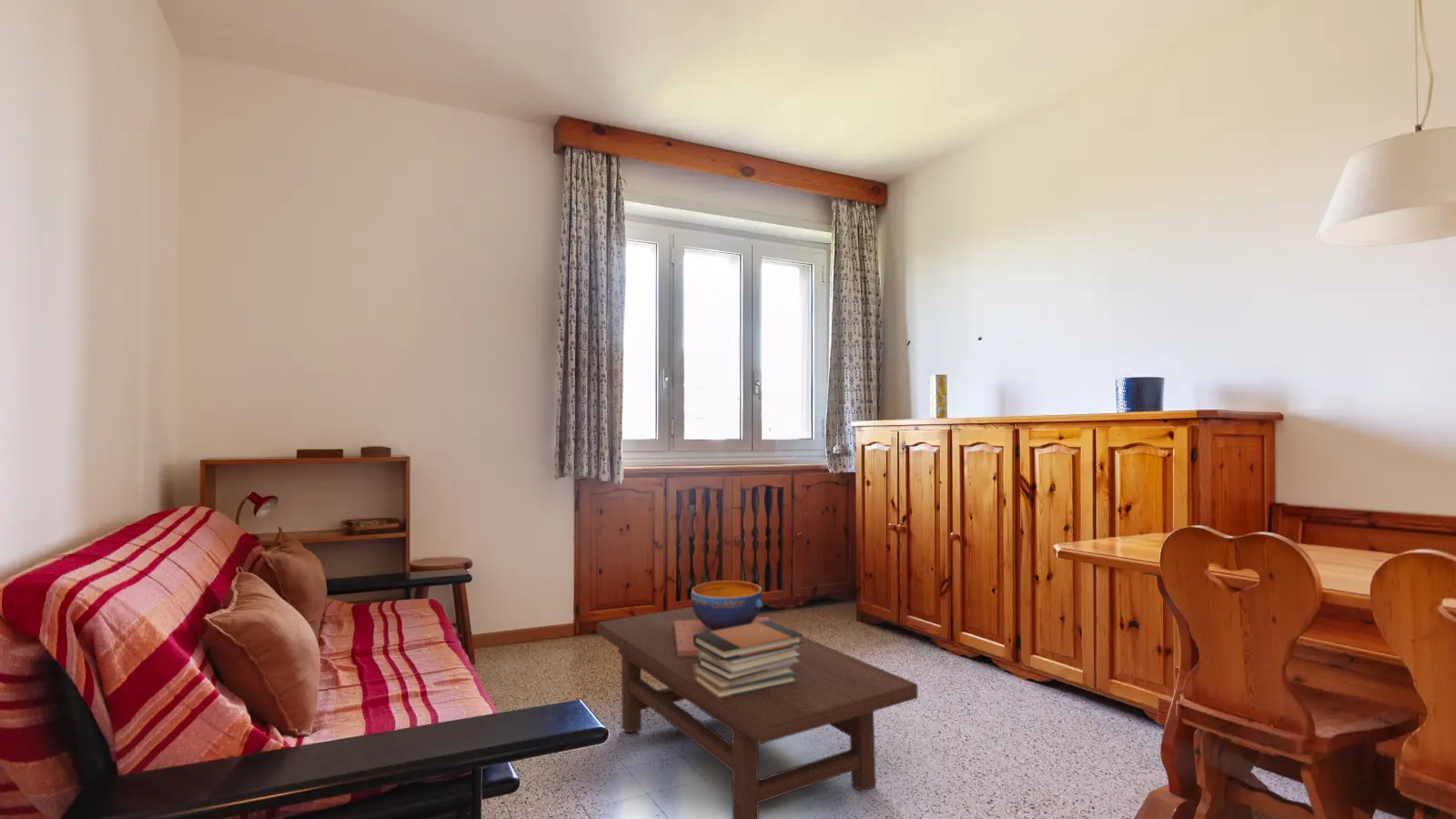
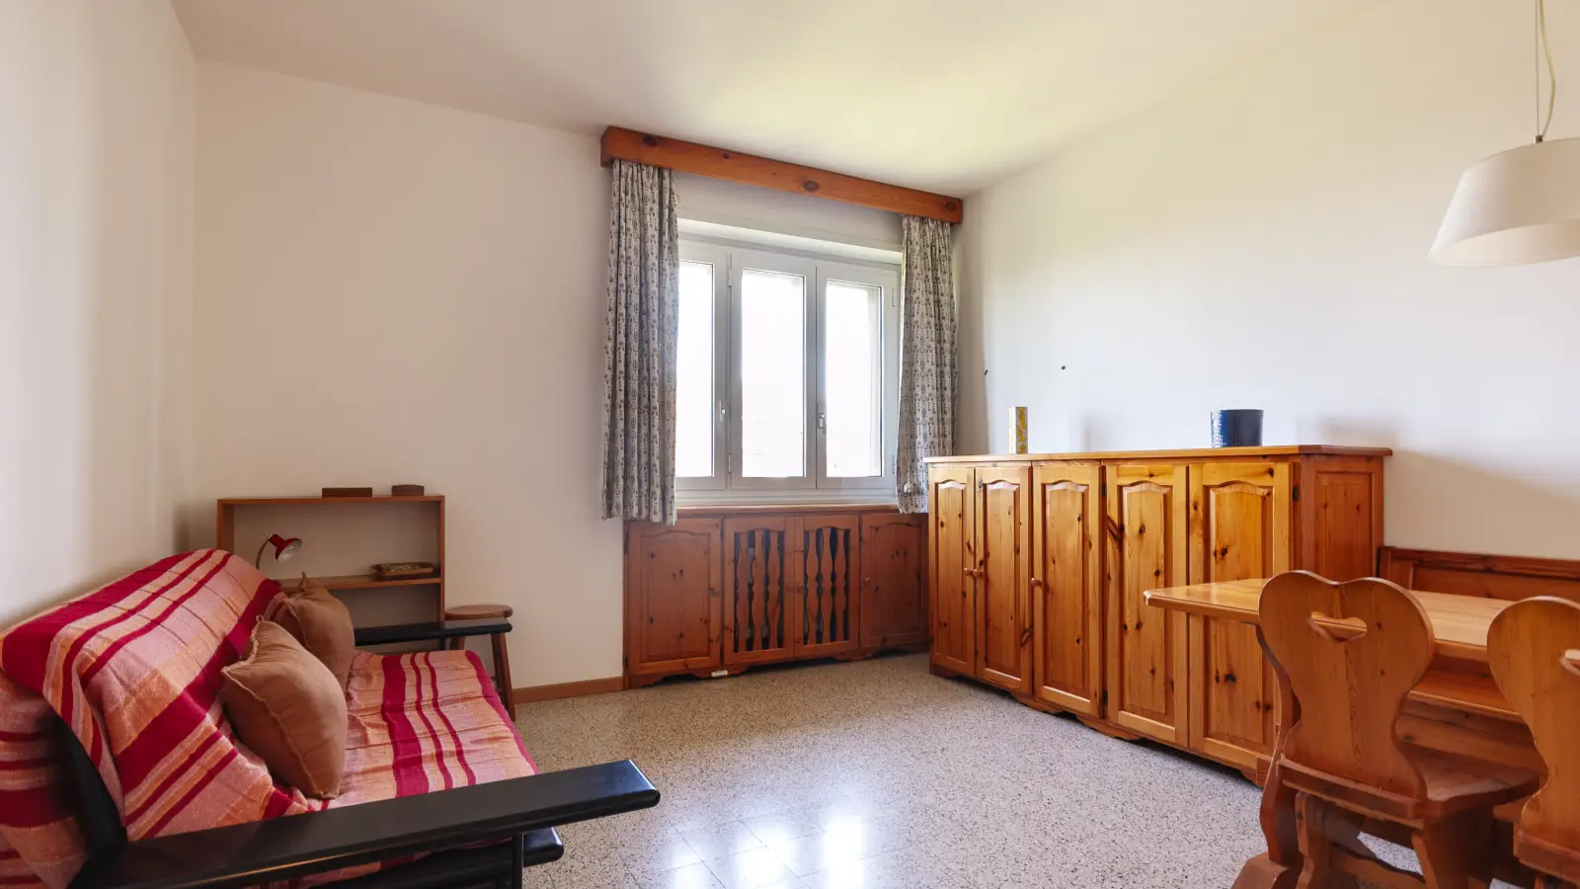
- book stack (747, 657)
- coffee table (736, 702)
- decorative bowl (725, 612)
